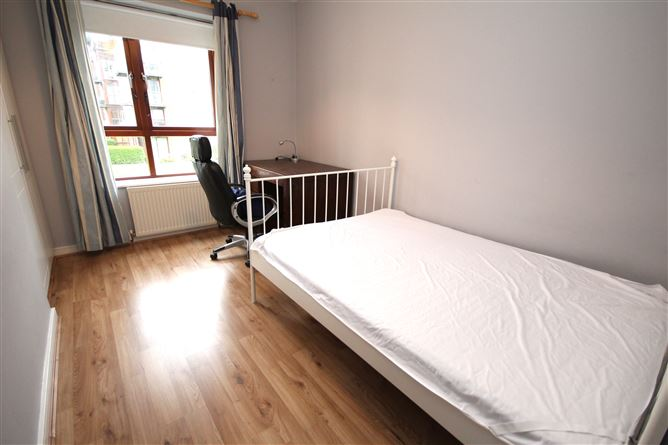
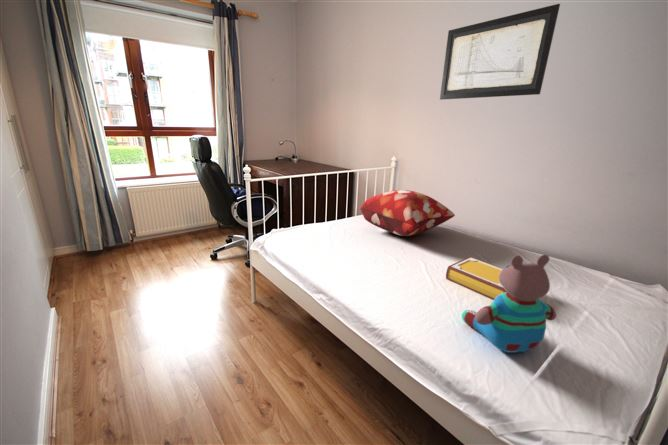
+ teddy bear (508, 295)
+ decorative pillow (406, 211)
+ book (484, 278)
+ wall art (490, 59)
